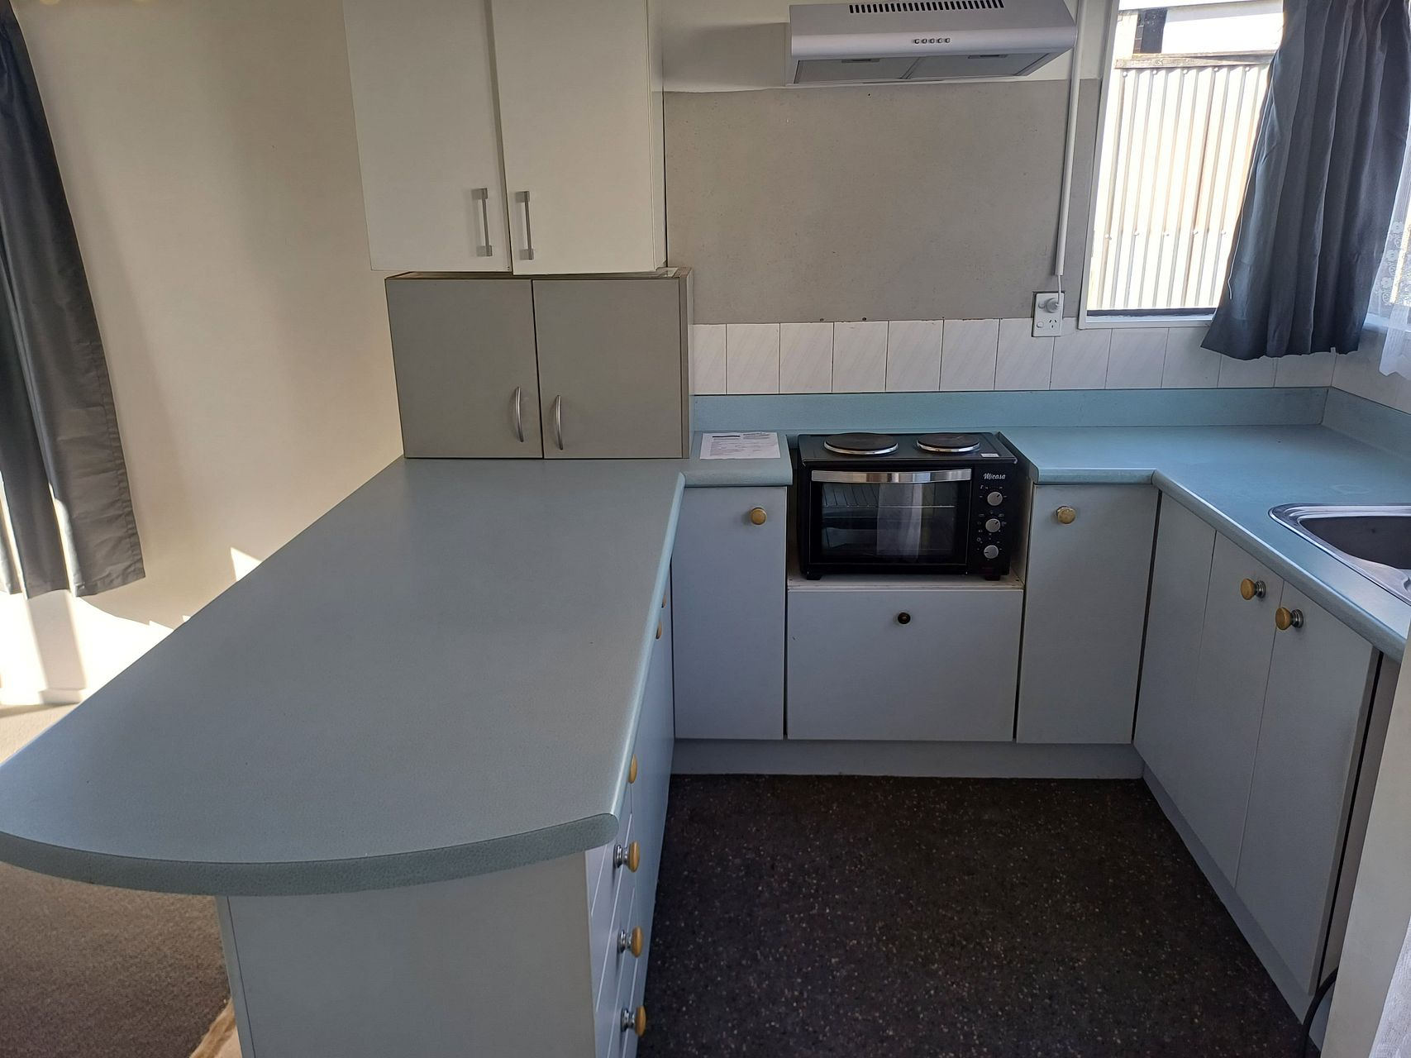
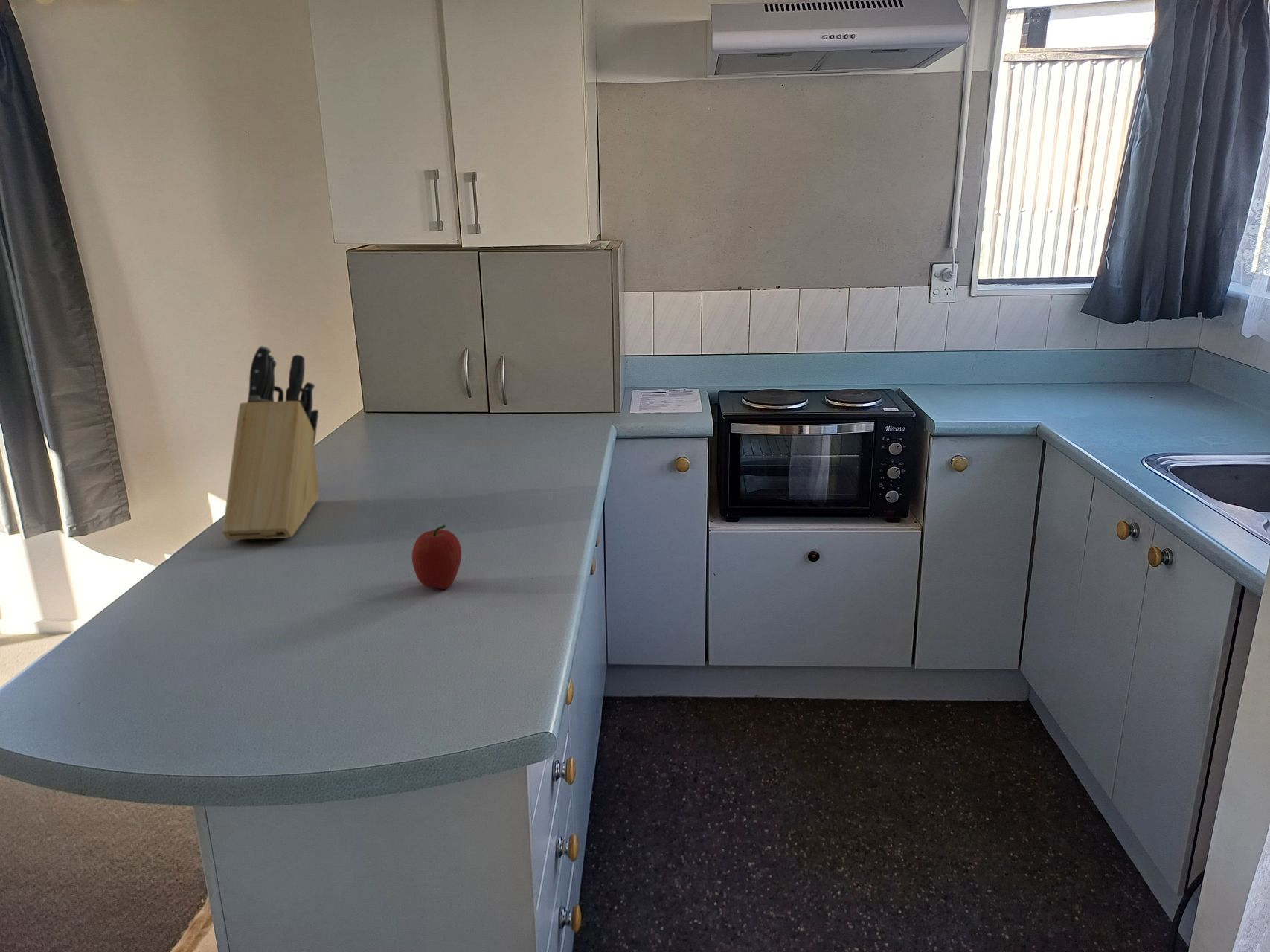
+ fruit (437, 556)
+ knife block (272, 436)
